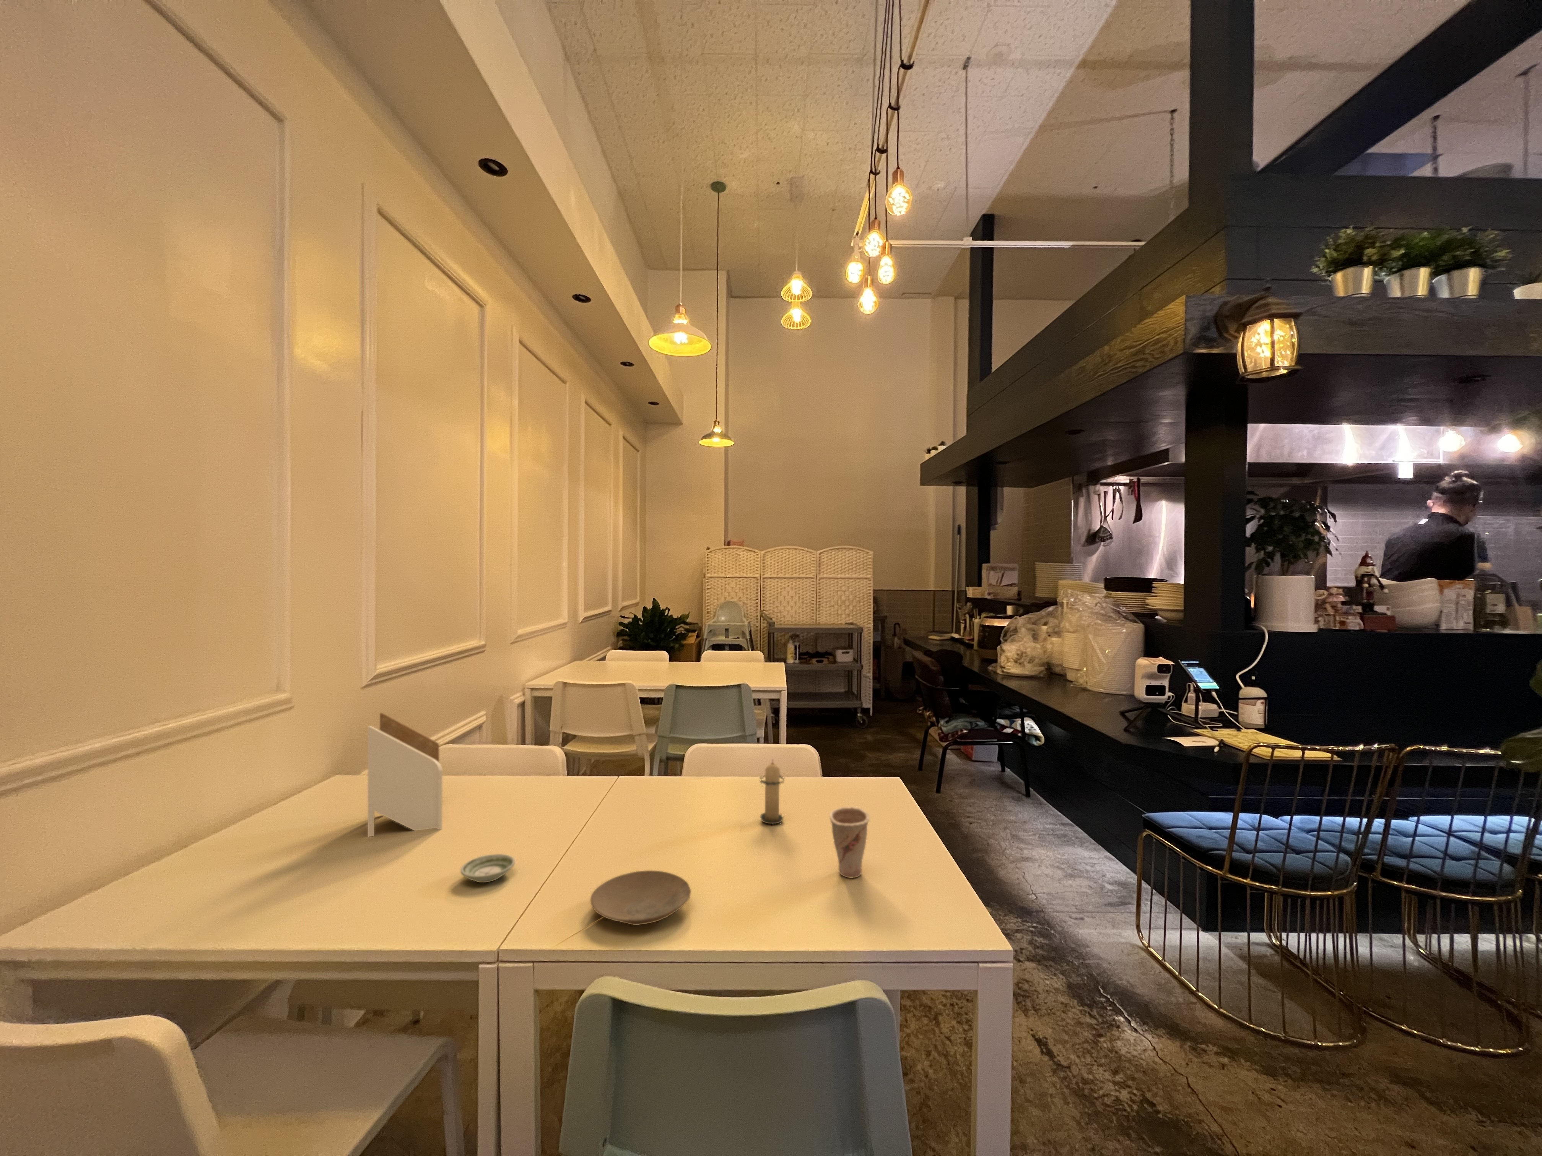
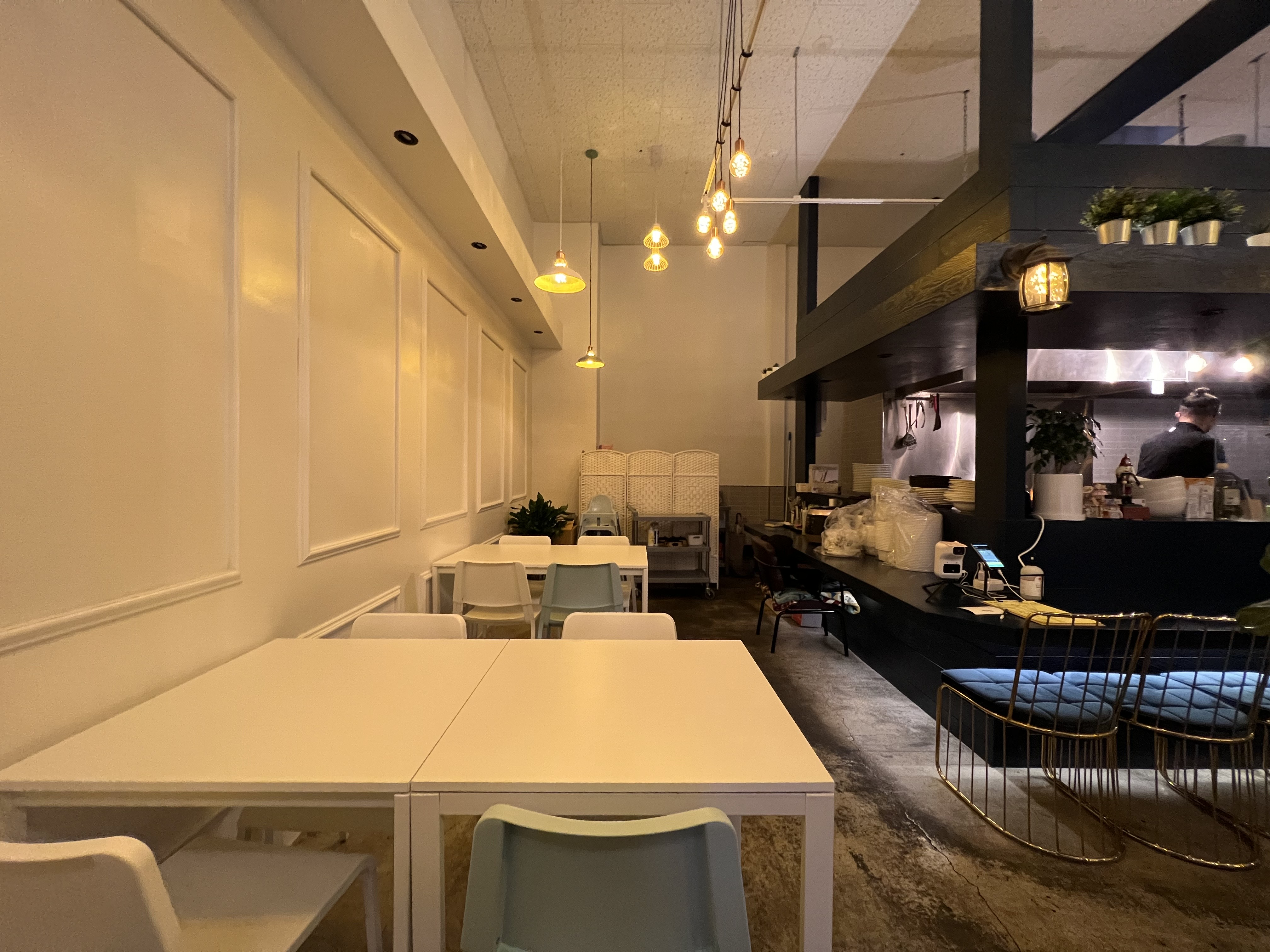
- candle (772, 789)
- cup (849, 844)
- saucer (488, 871)
- plate (641, 901)
- napkin holder (408, 770)
